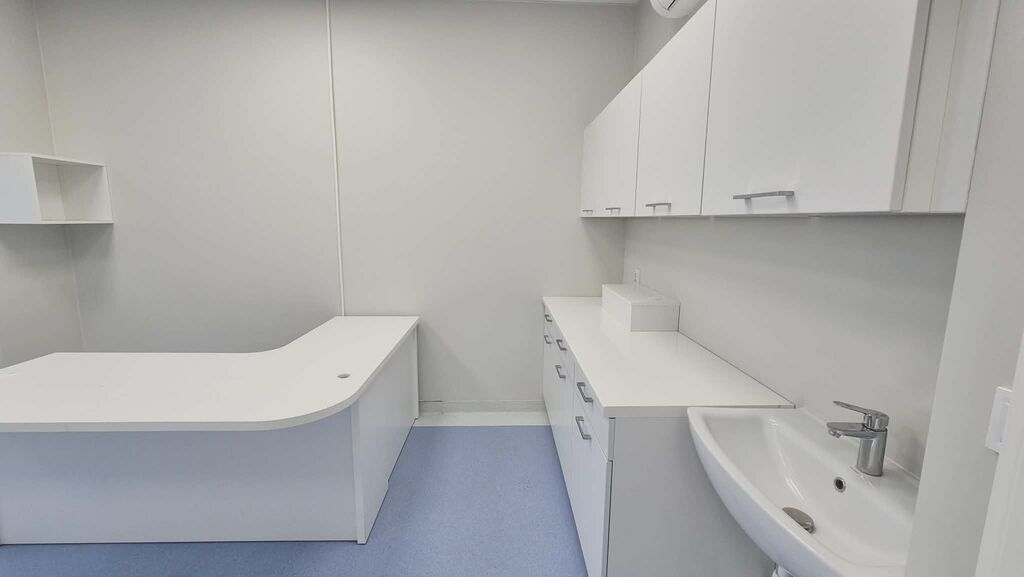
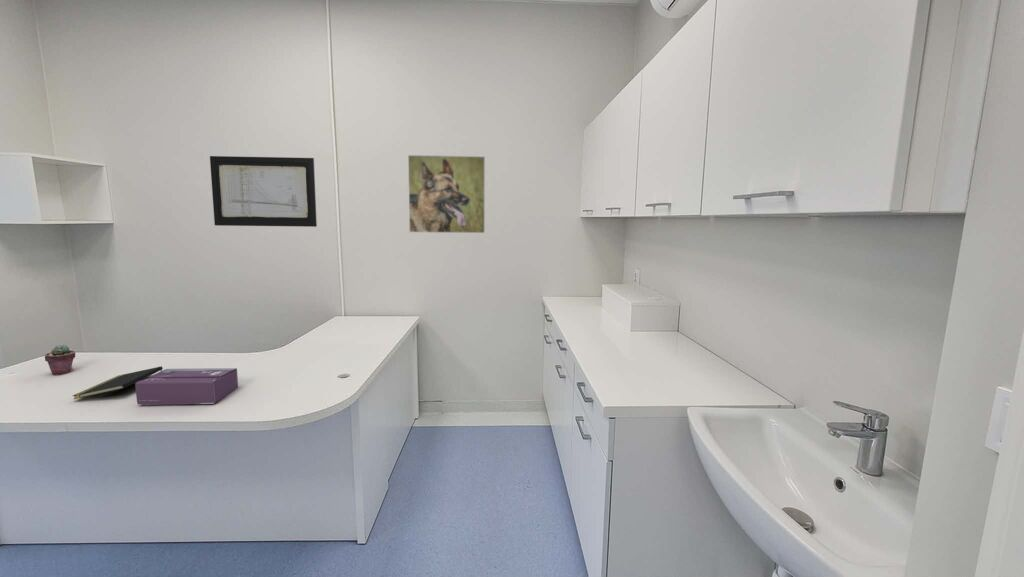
+ potted succulent (60, 358)
+ notepad (120, 381)
+ wall art (264, 191)
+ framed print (447, 194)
+ tissue box (189, 385)
